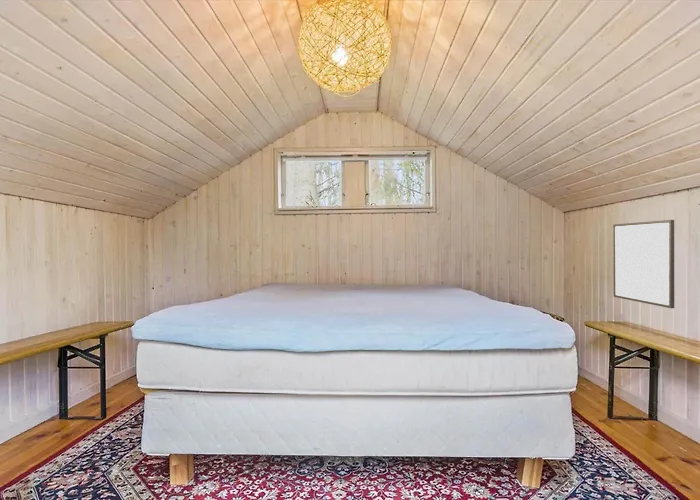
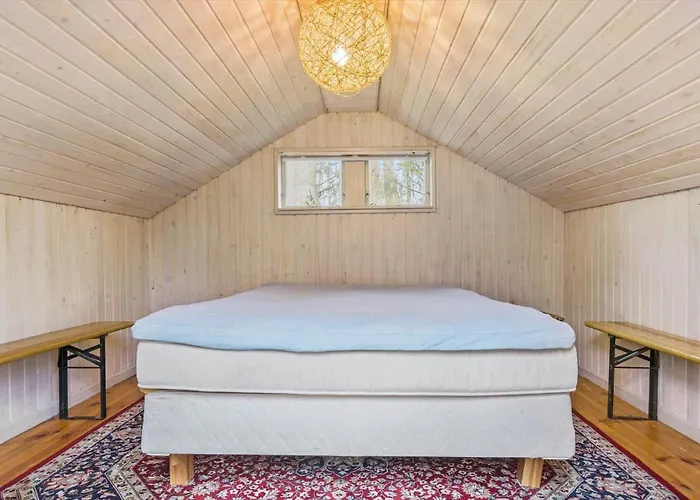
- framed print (640, 262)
